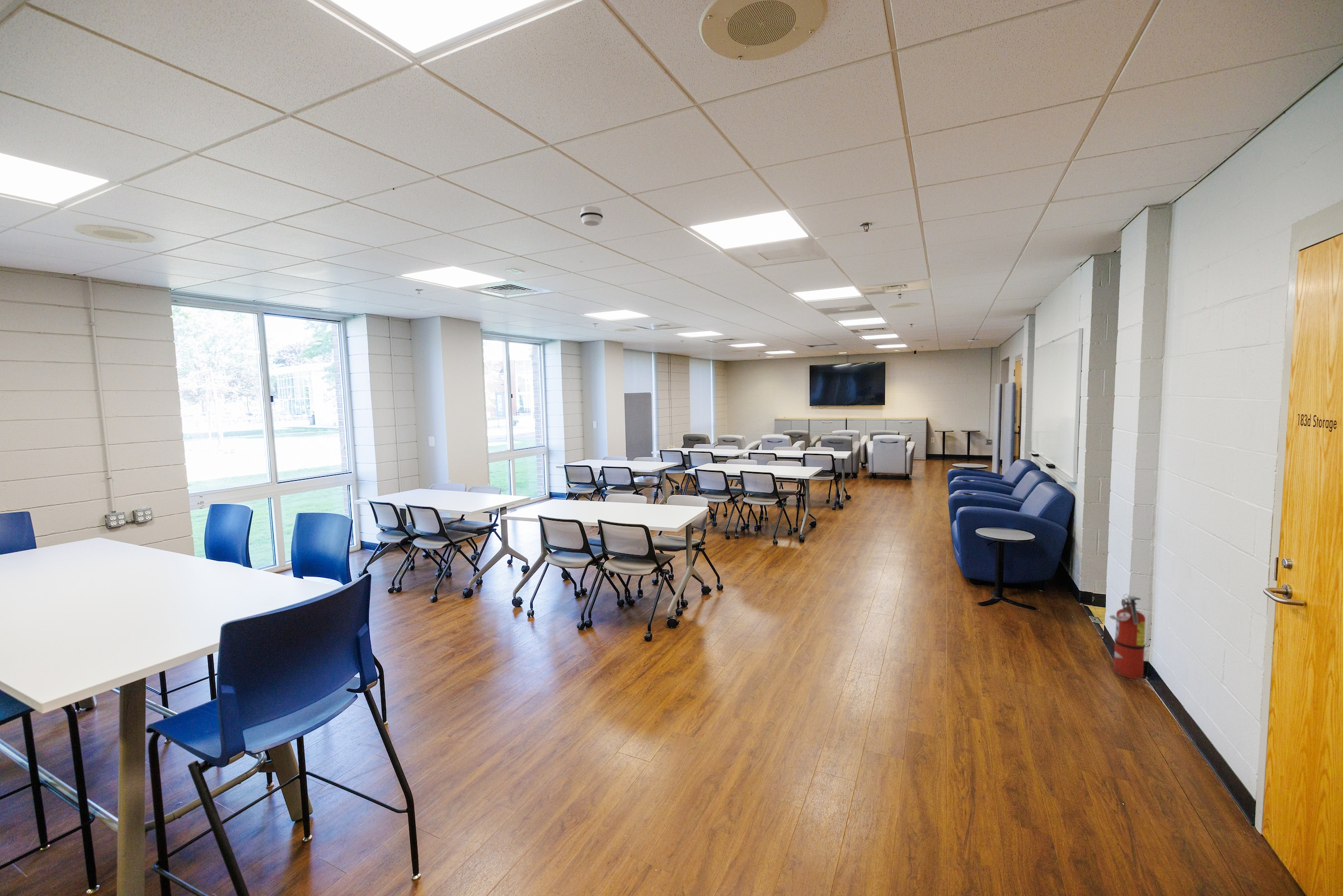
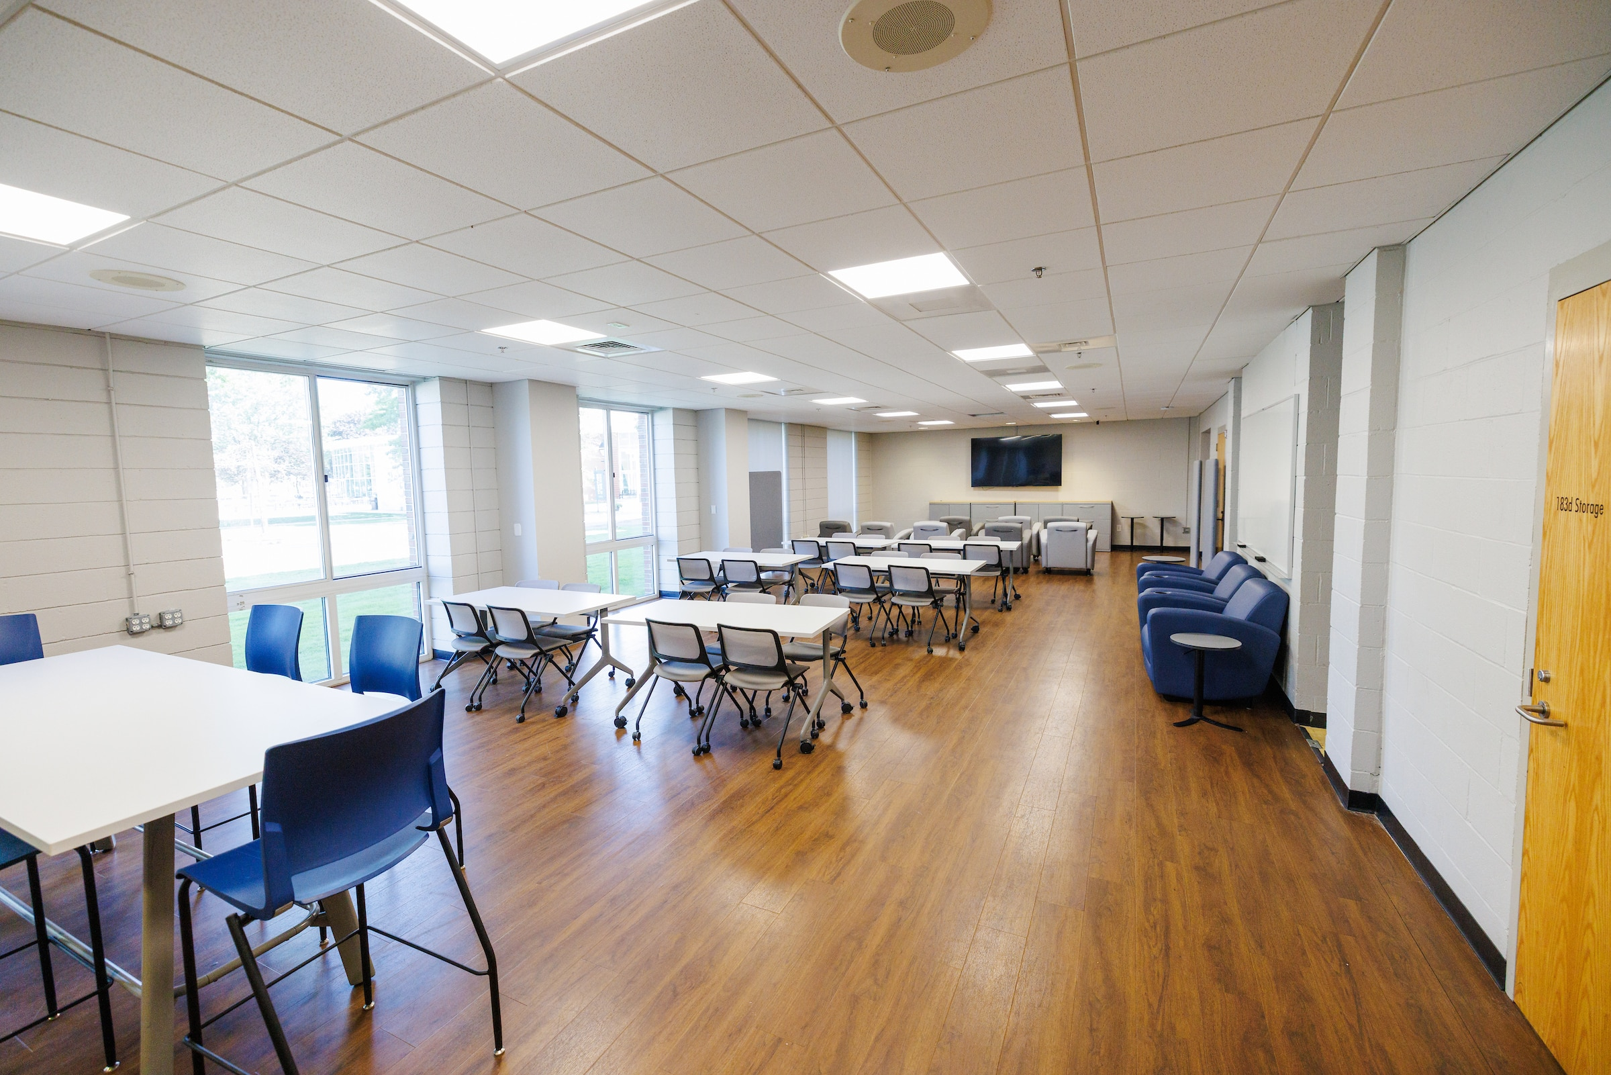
- smoke detector (591, 216)
- fire extinguisher (1125, 632)
